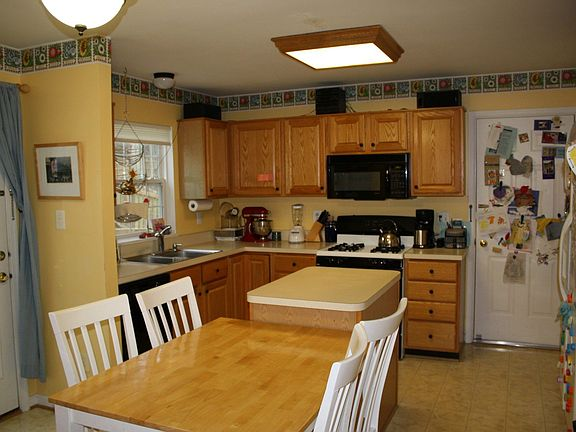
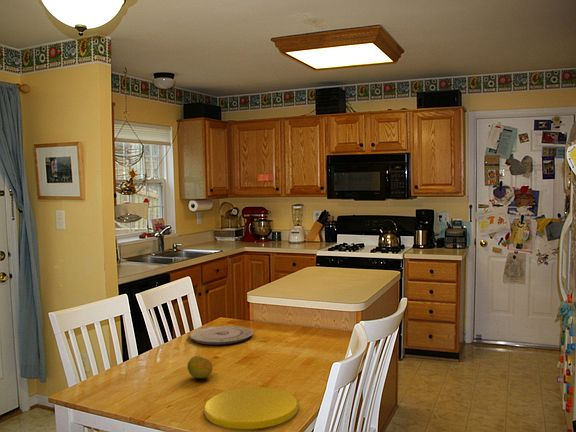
+ plate (221, 335)
+ fruit (200, 367)
+ plate (251, 405)
